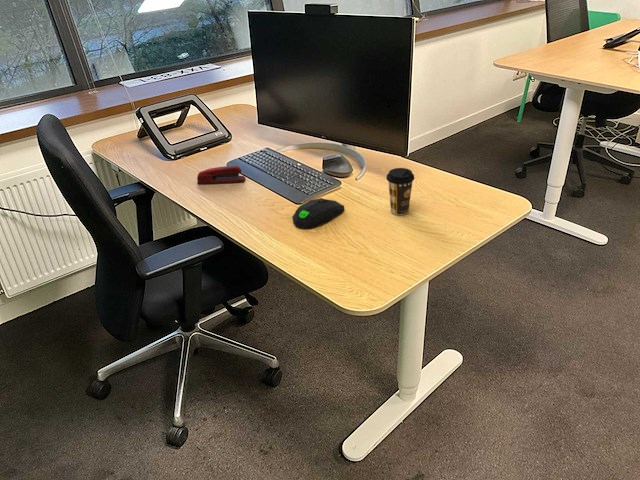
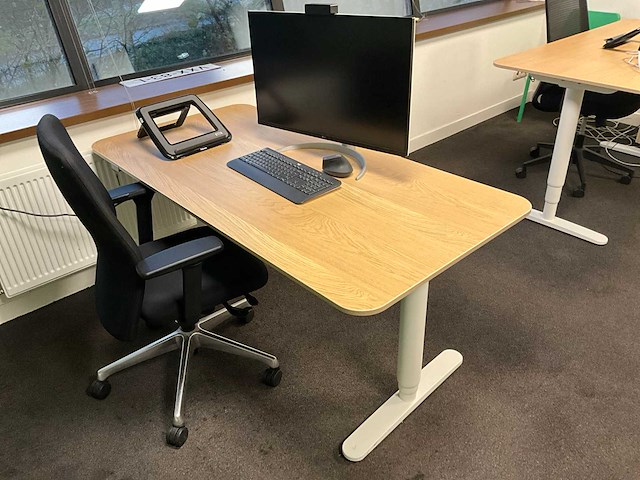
- stapler (219, 174)
- computer mouse (314, 208)
- coffee cup (399, 192)
